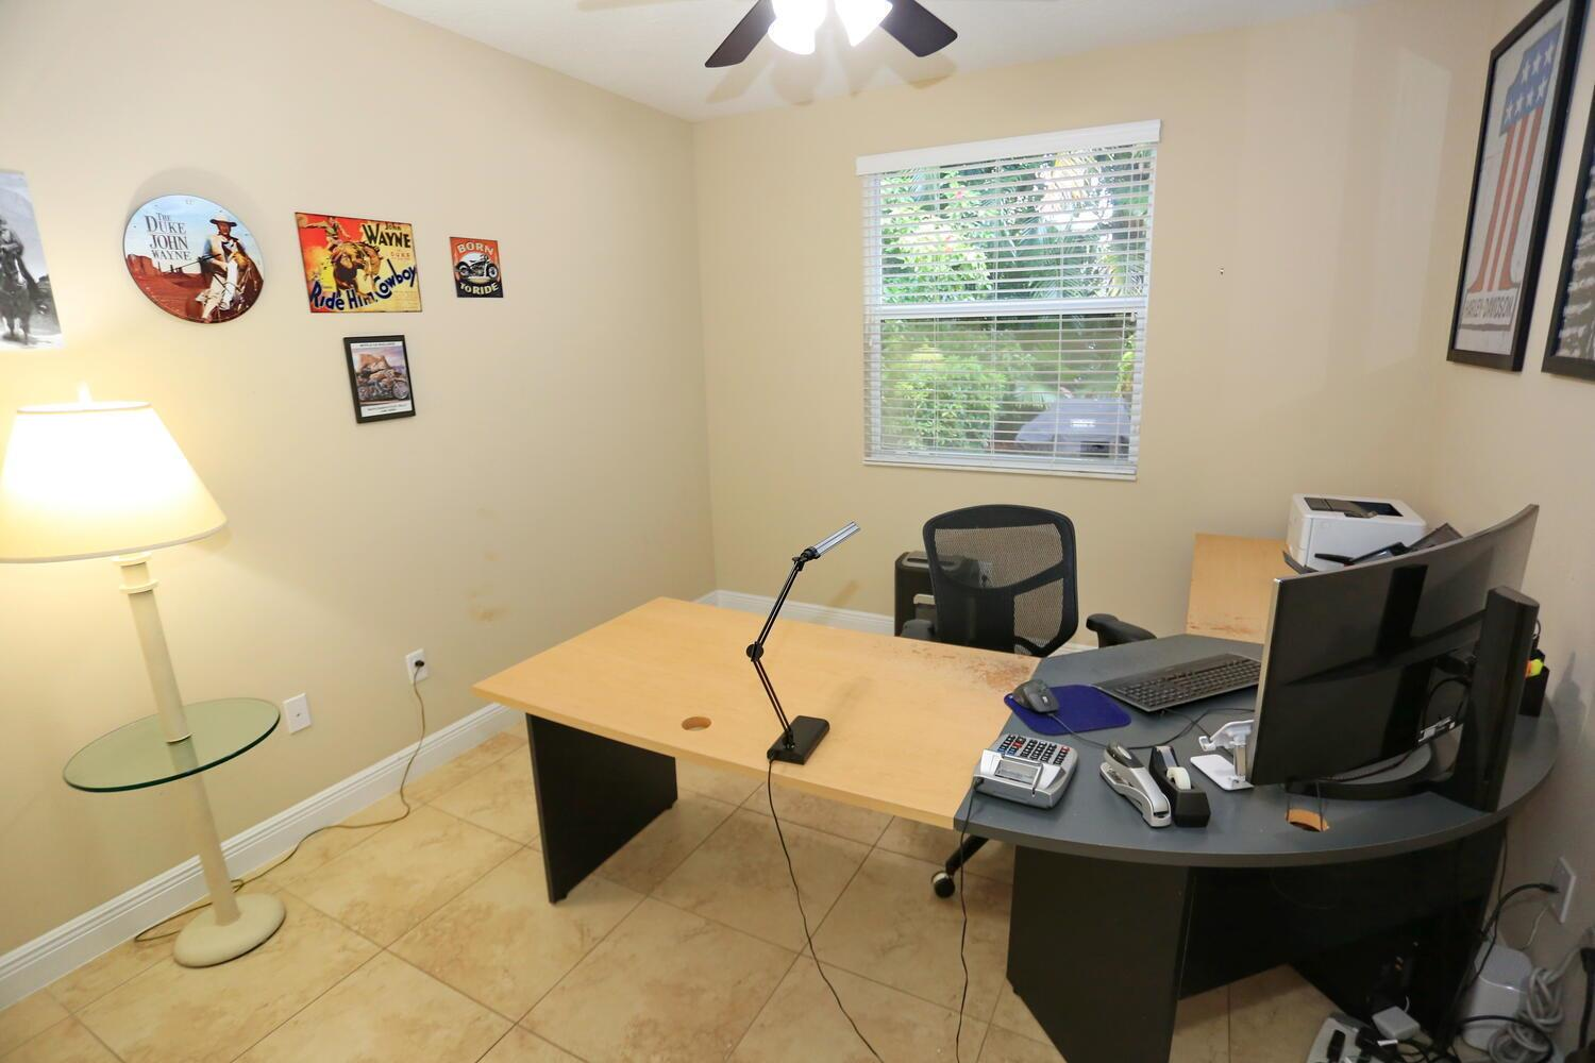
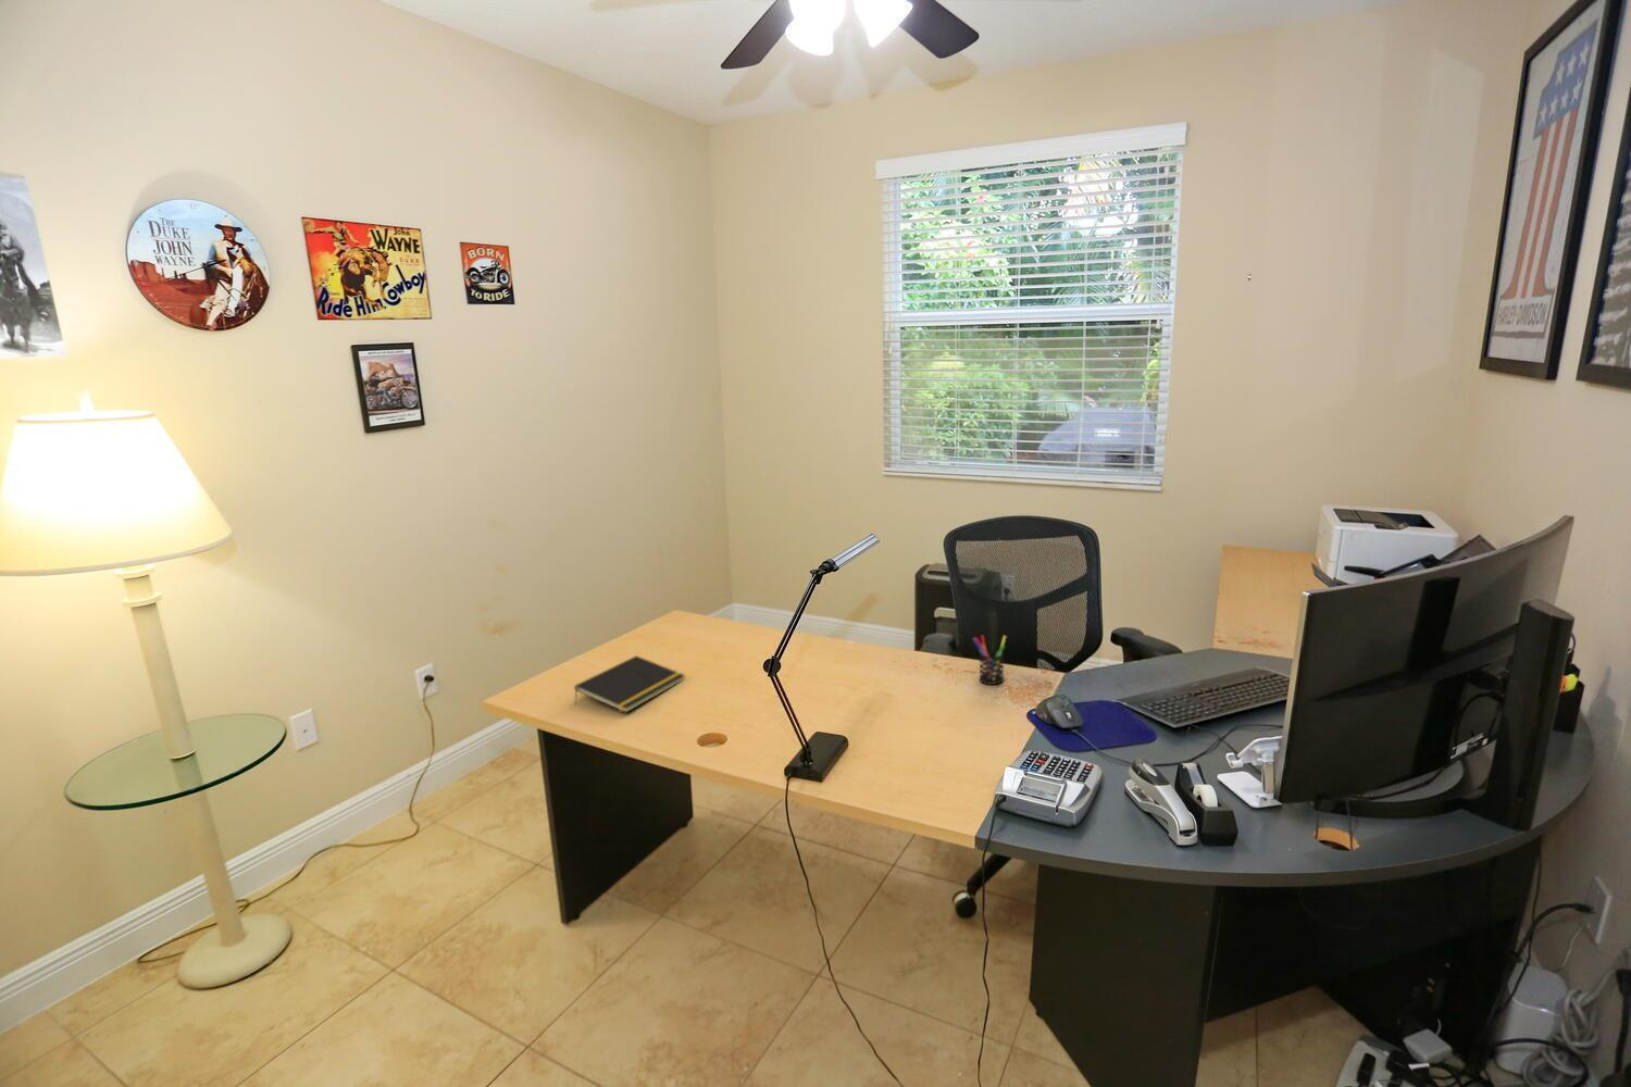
+ pen holder (991, 658)
+ notepad (631, 682)
